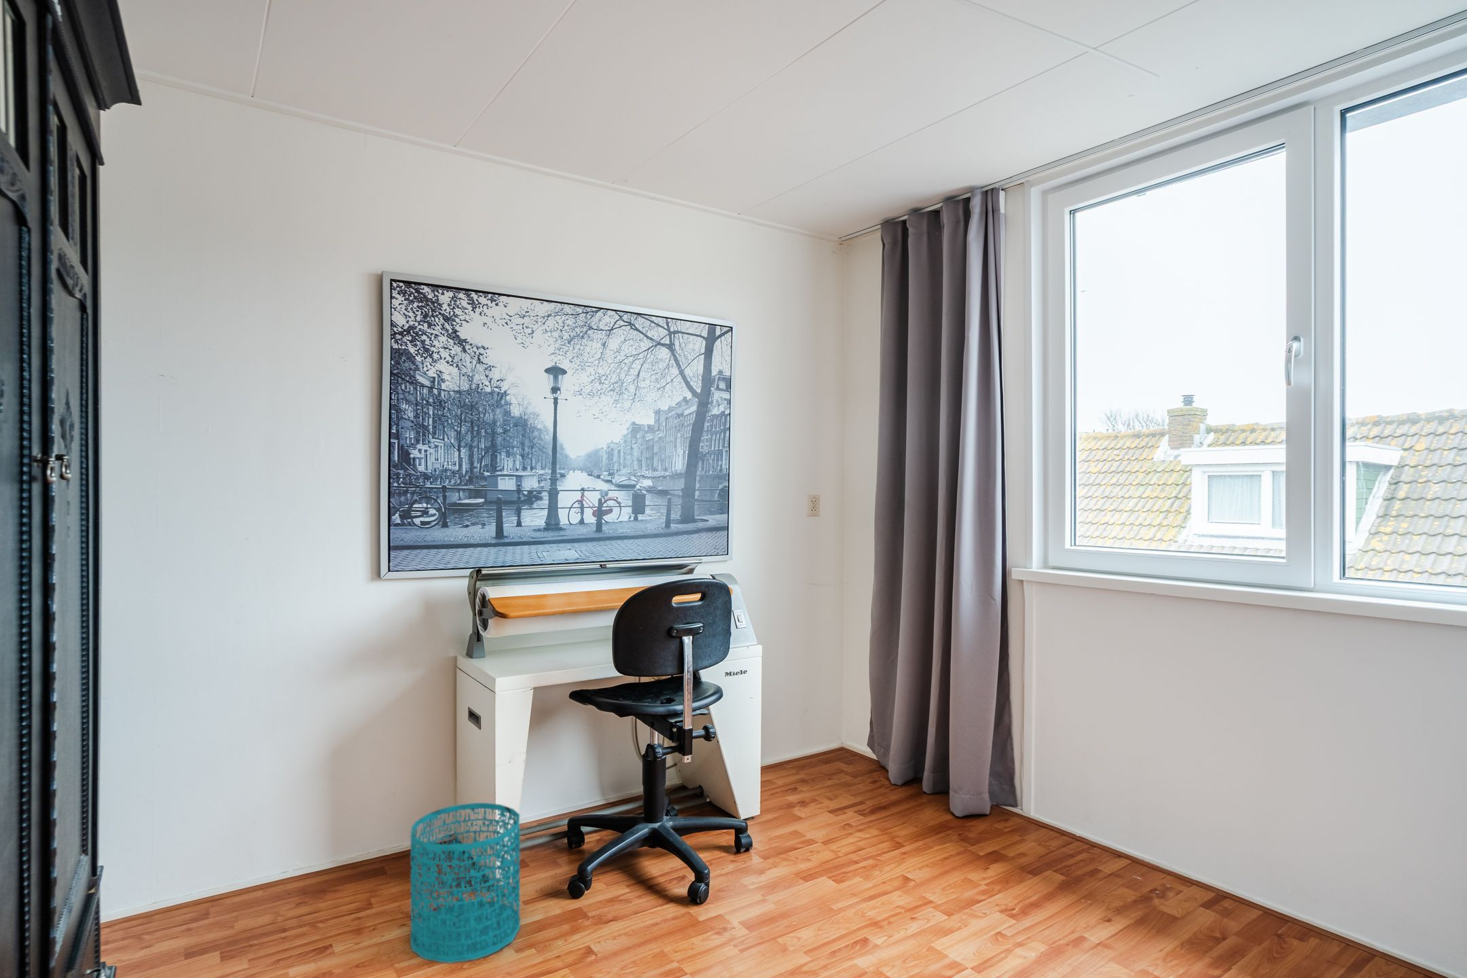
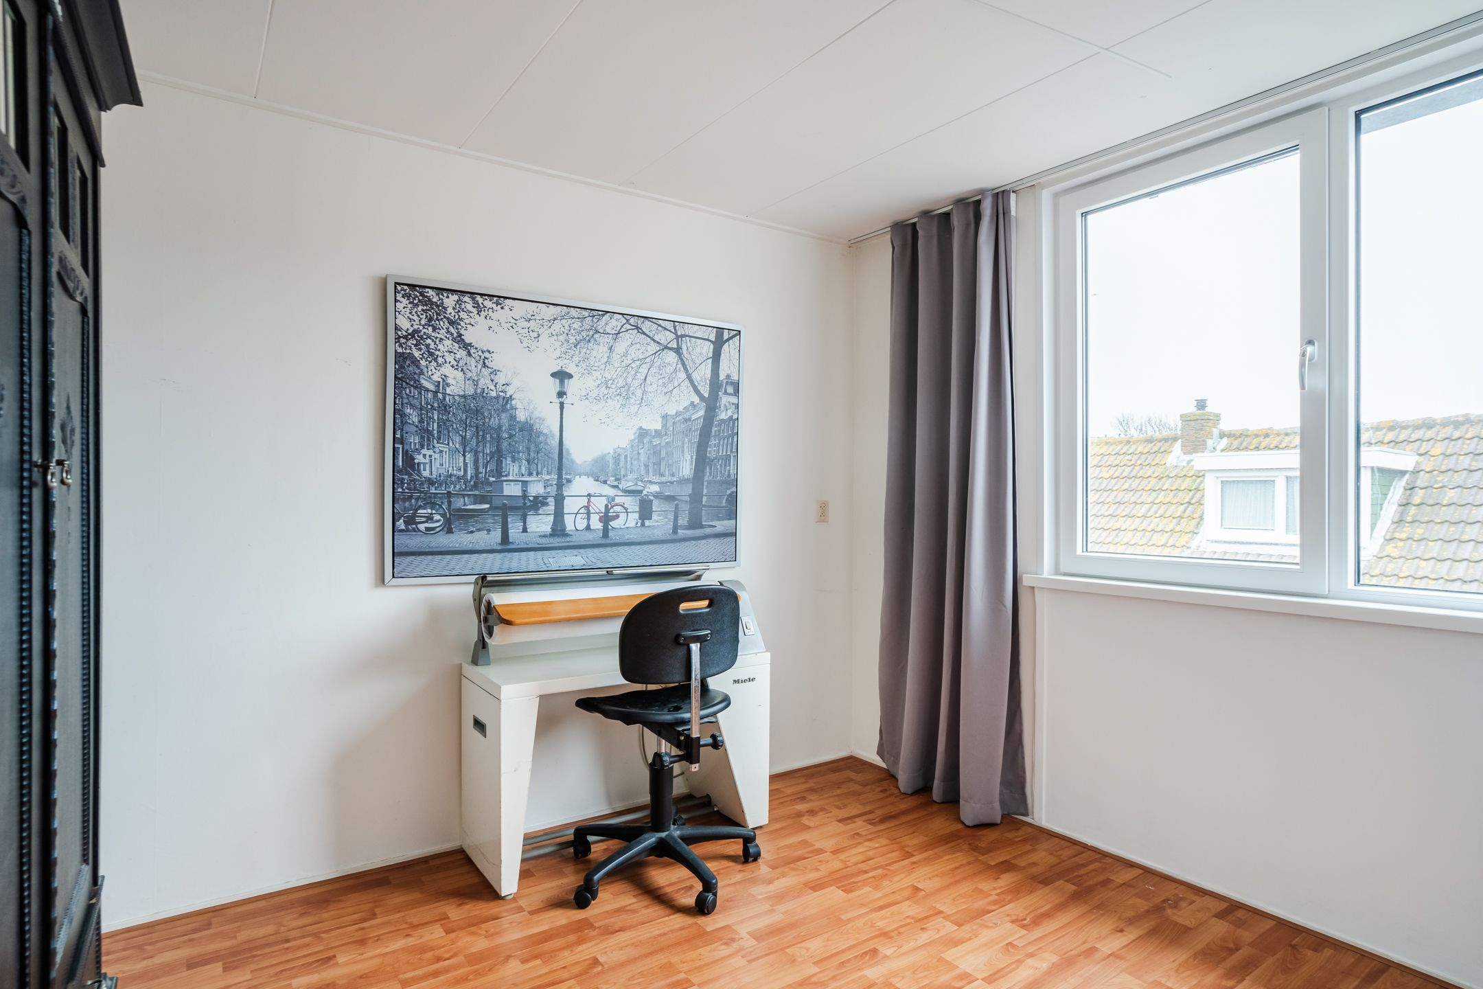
- wastebasket (466, 878)
